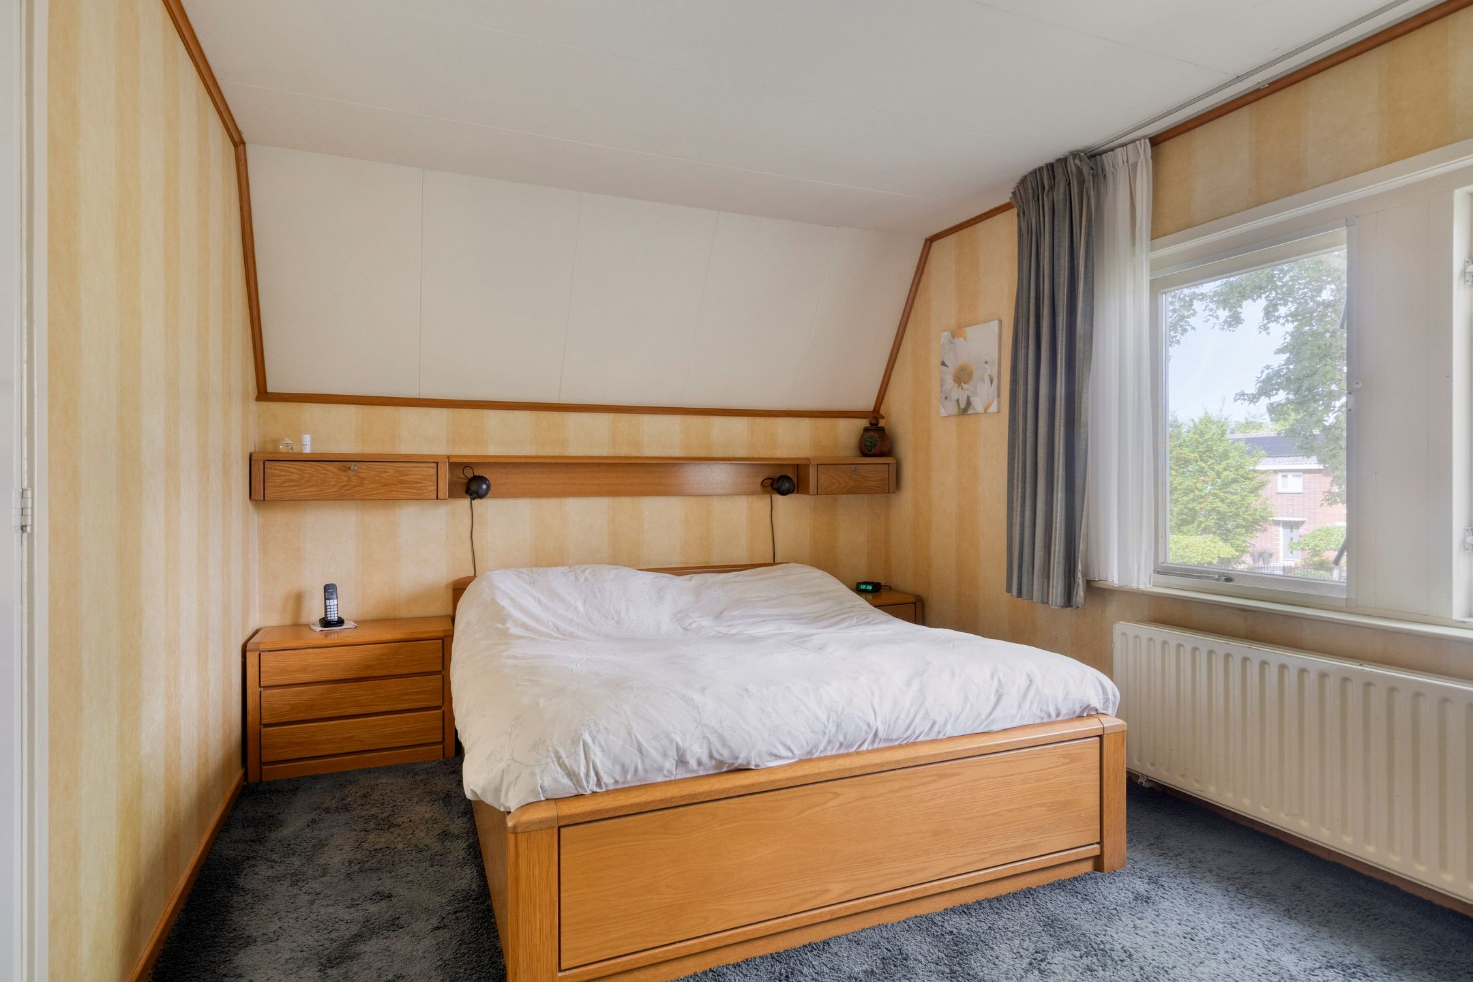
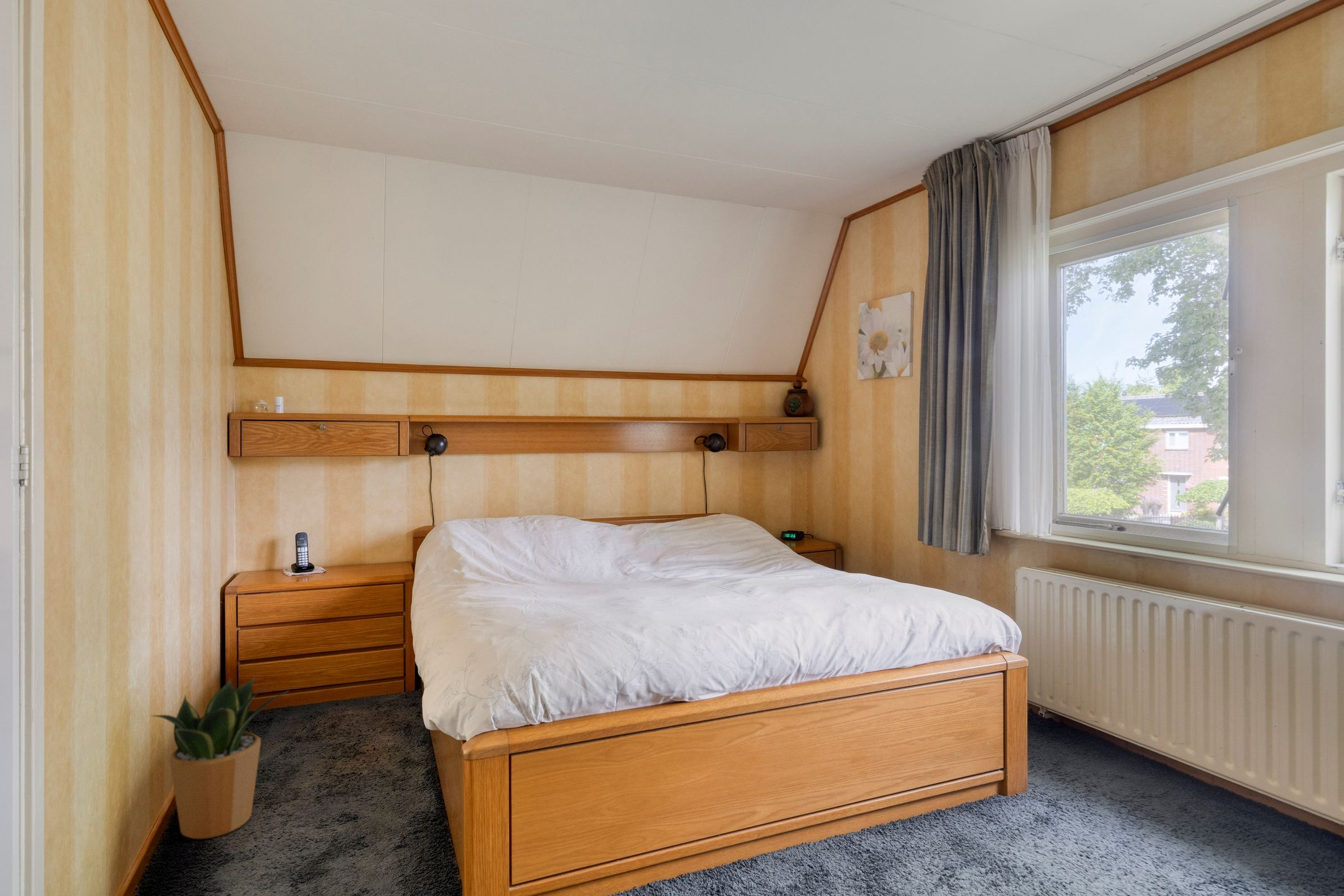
+ potted plant (225, 755)
